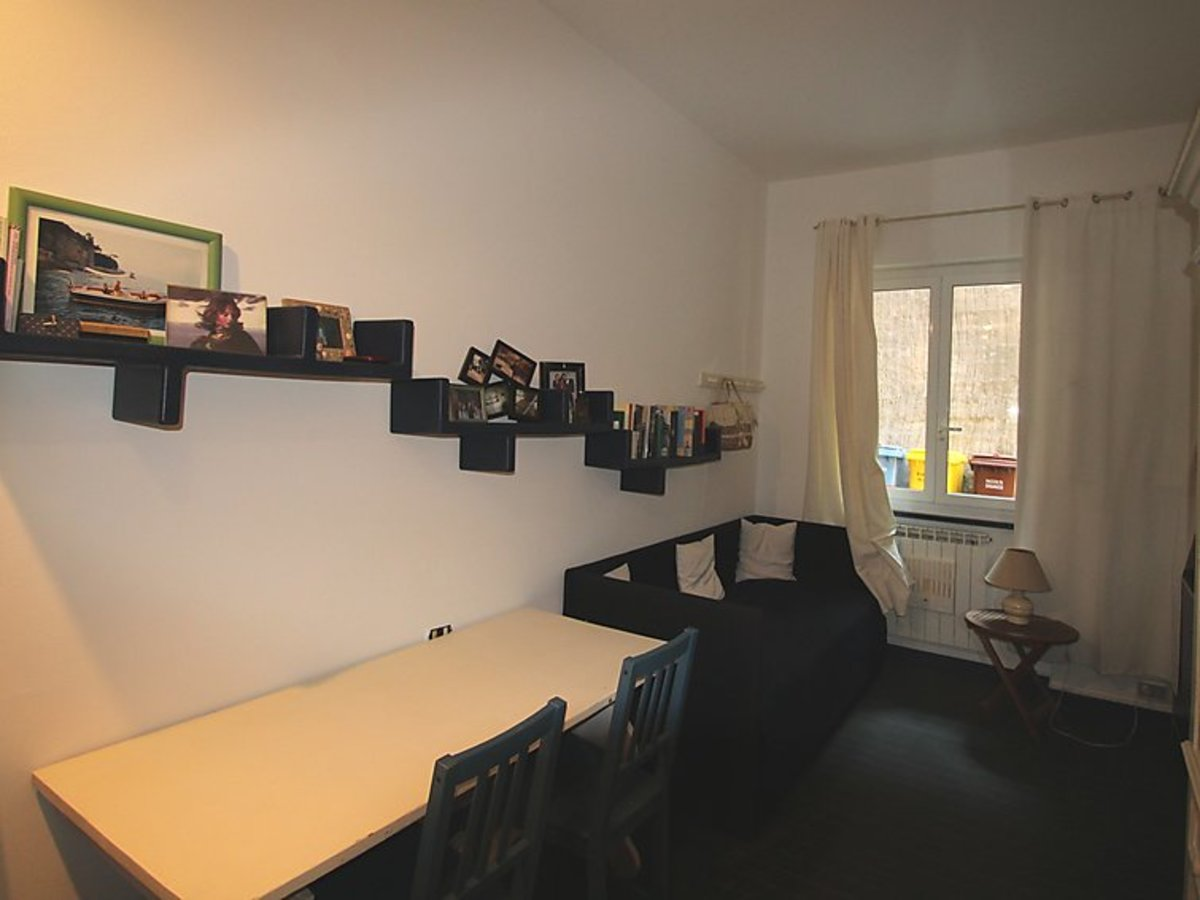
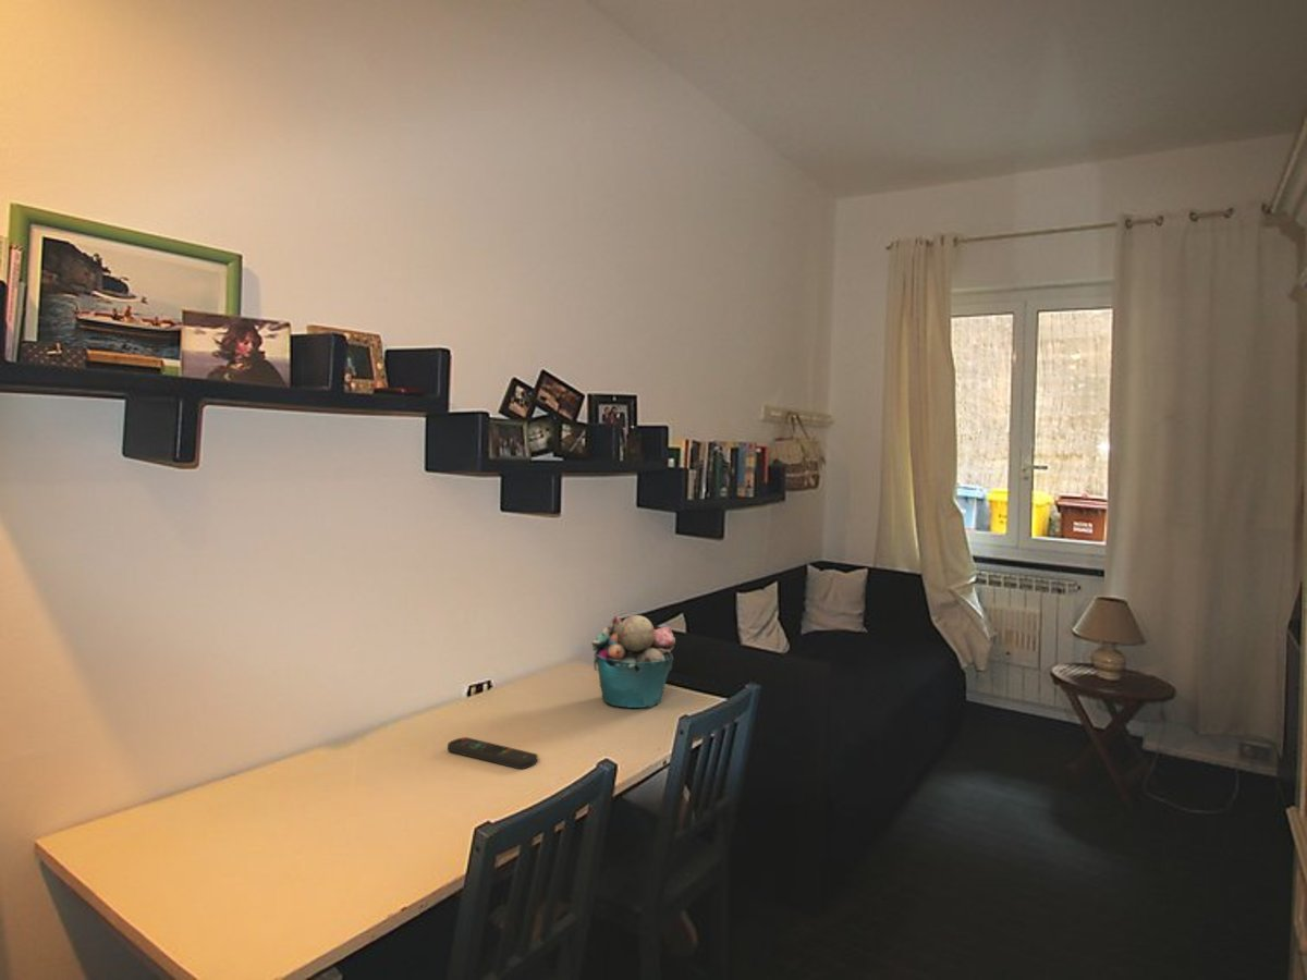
+ bucket (635, 656)
+ remote control (491, 751)
